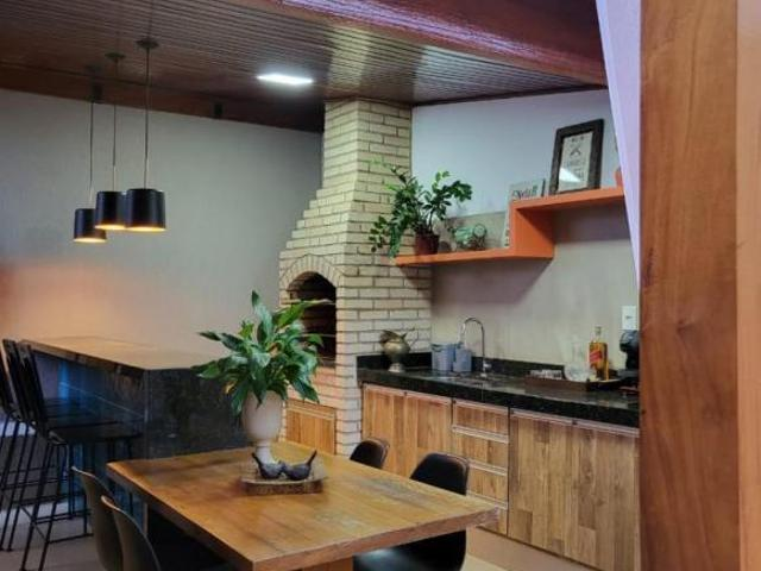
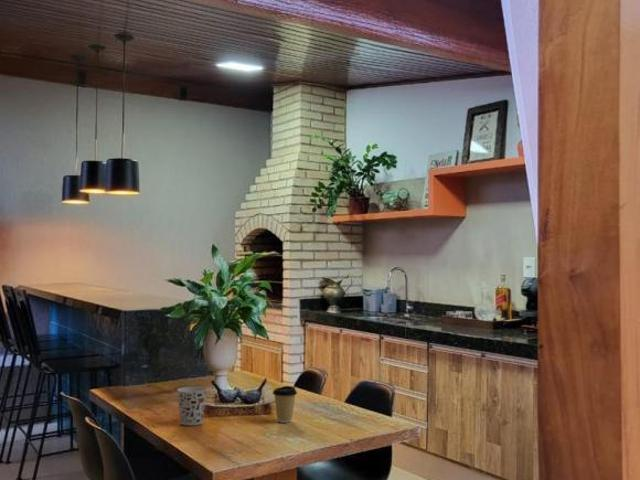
+ cup (191, 406)
+ coffee cup (284, 404)
